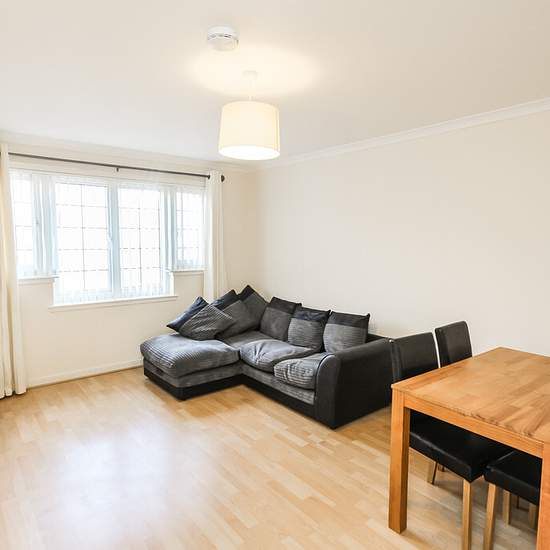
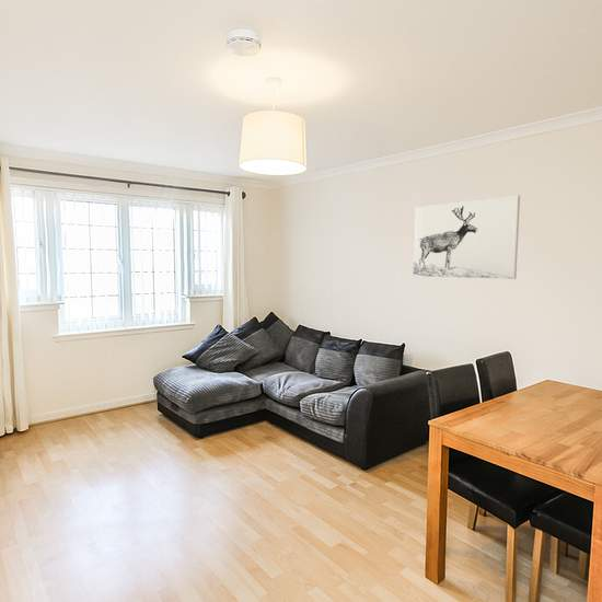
+ wall art (461, 240)
